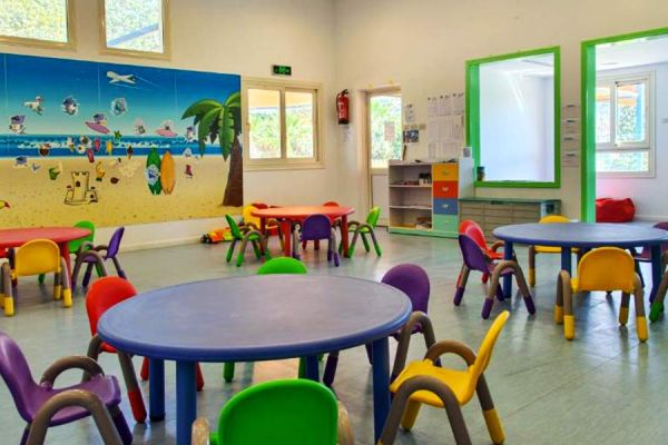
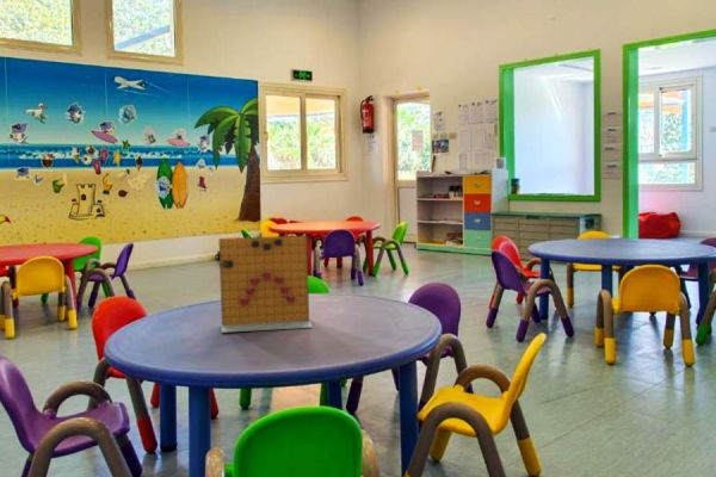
+ board game (265, 281)
